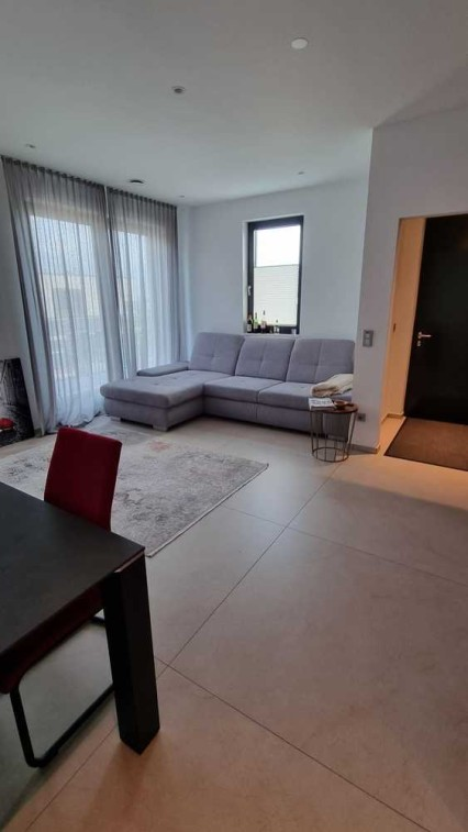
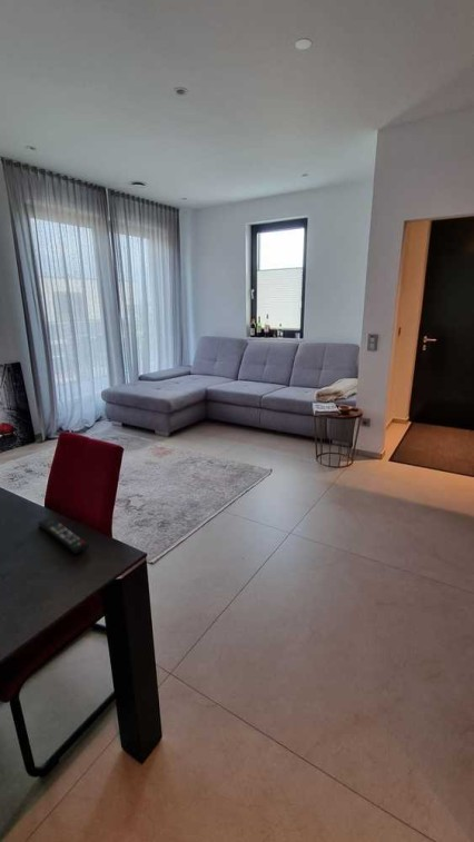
+ remote control (61, 533)
